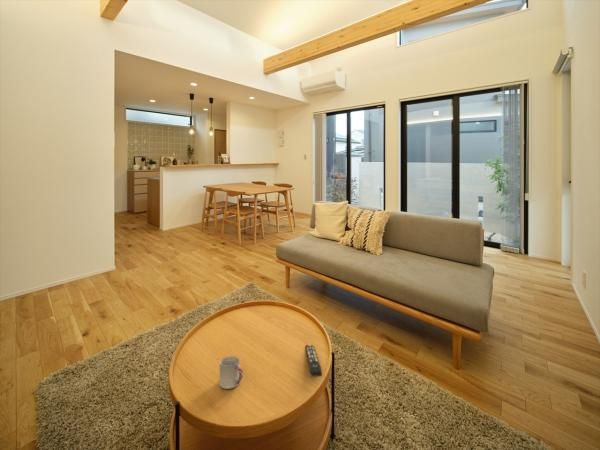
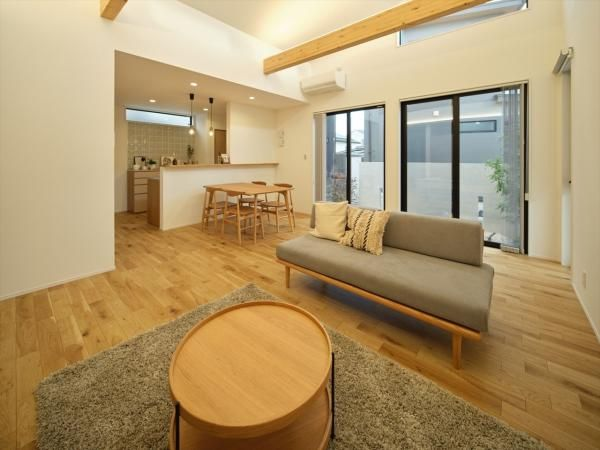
- remote control (312, 358)
- cup (232, 373)
